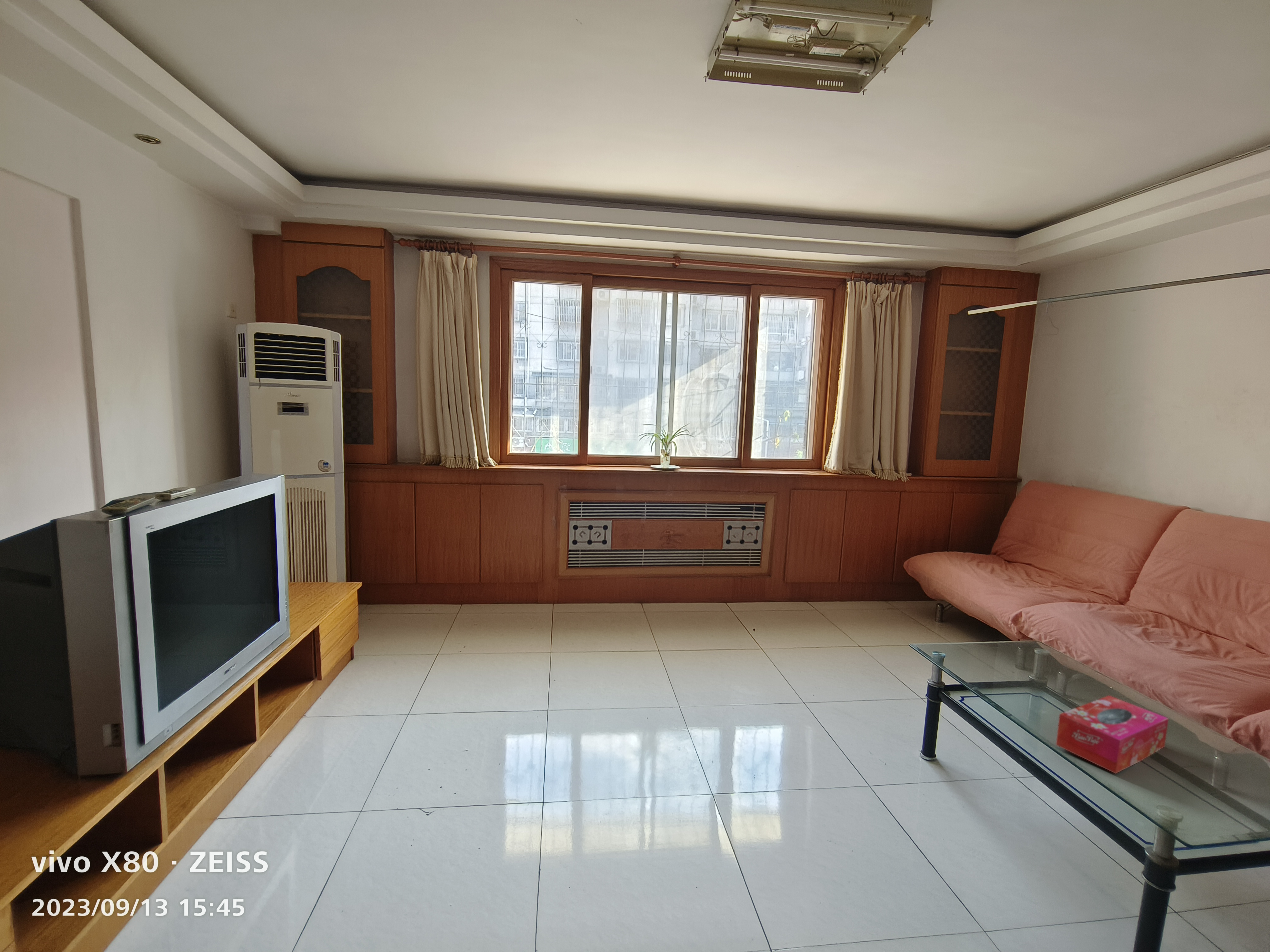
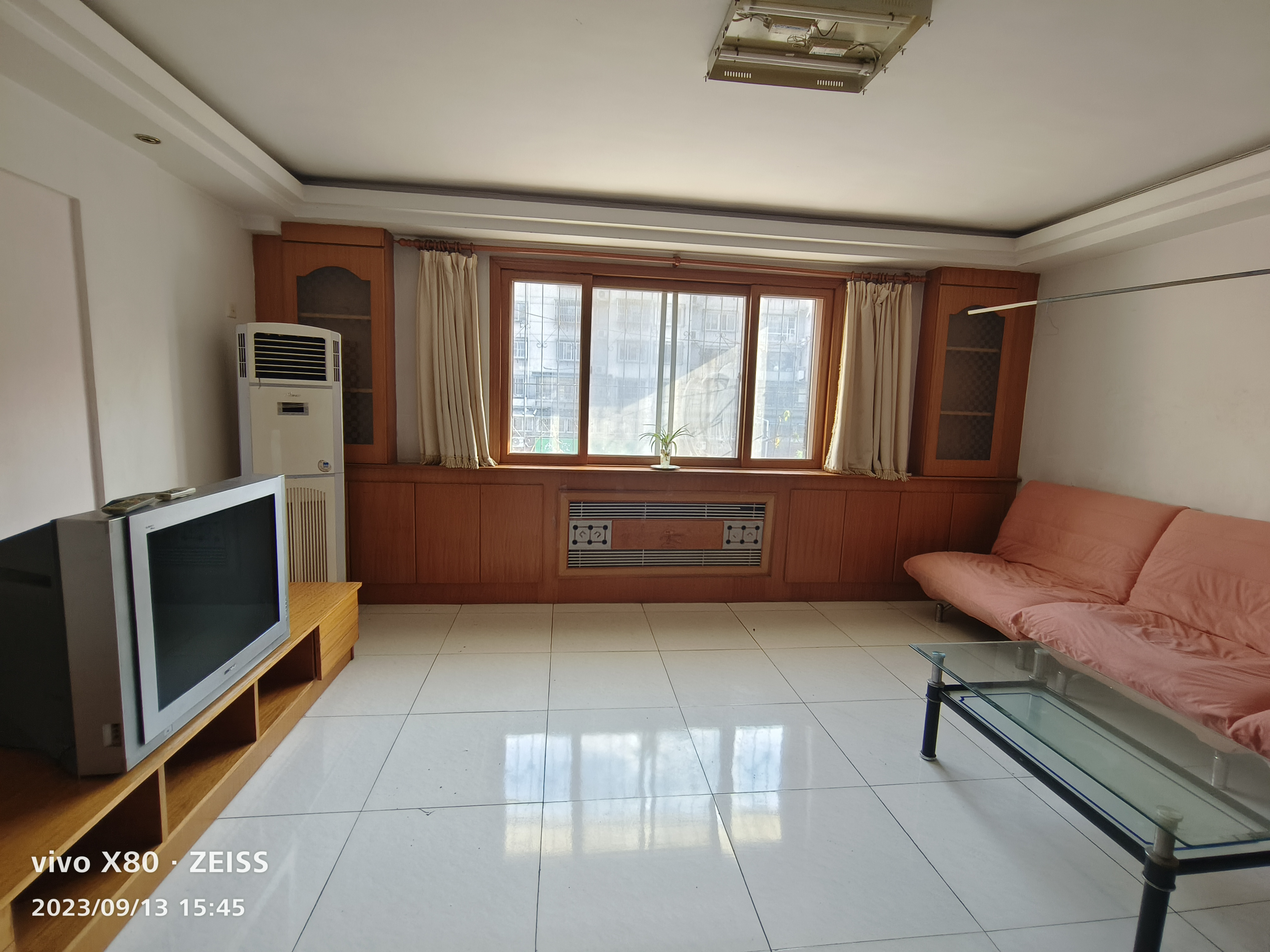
- tissue box (1112, 732)
